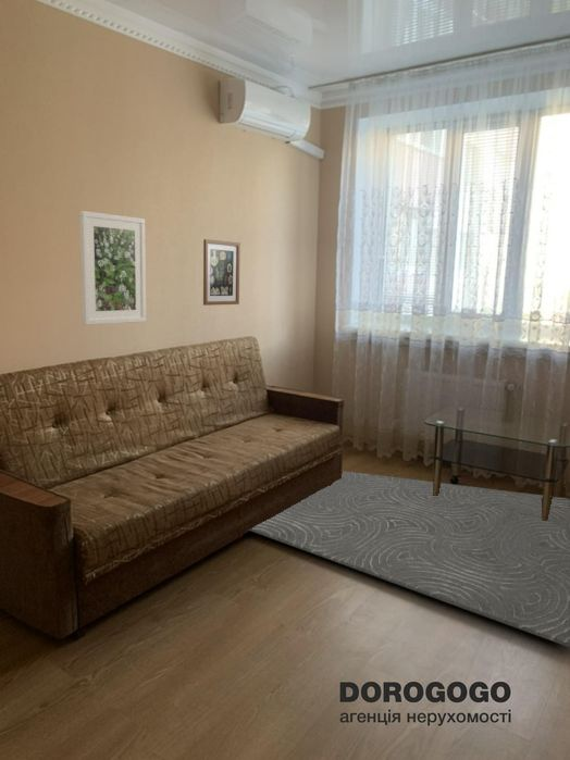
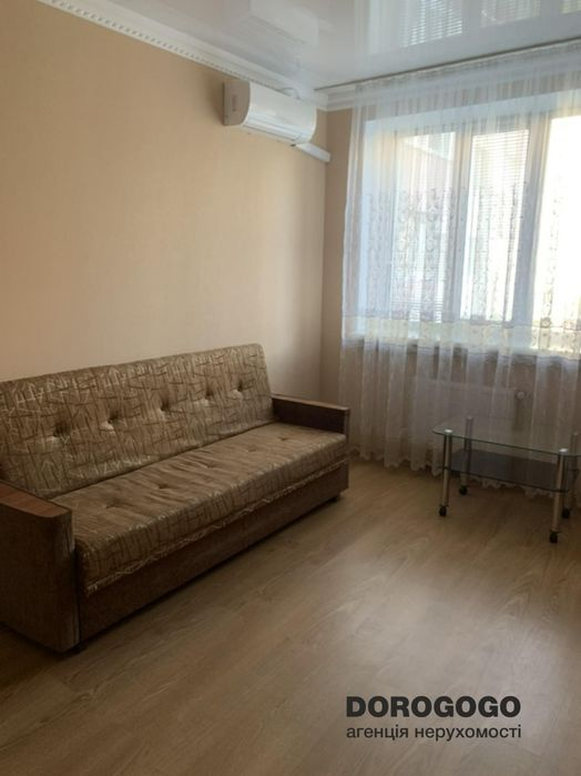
- wall art (222, 273)
- rug (417, 510)
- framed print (114, 270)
